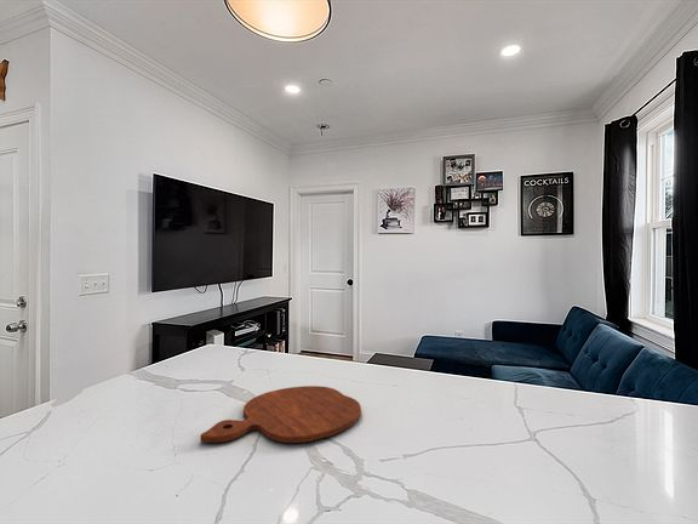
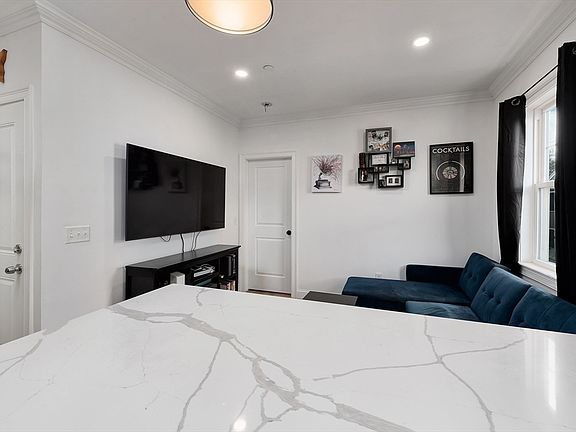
- cutting board (282, 414)
